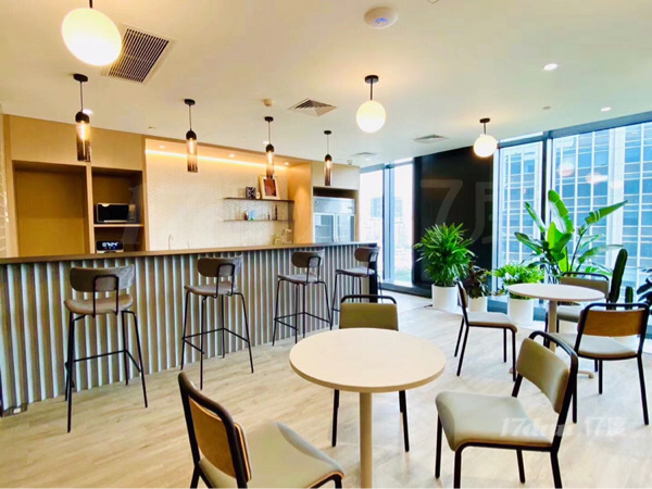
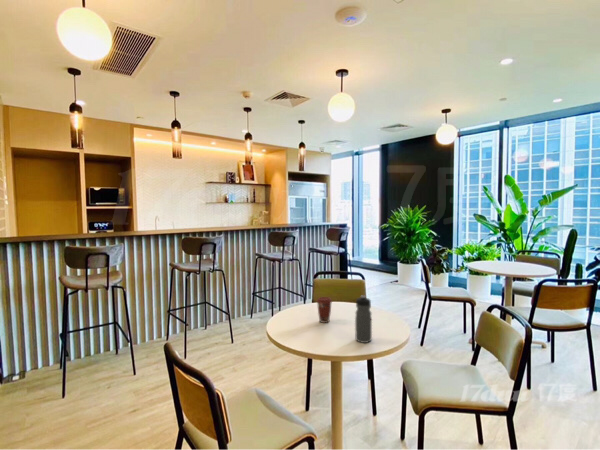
+ water bottle (363, 317)
+ coffee cup (324, 309)
